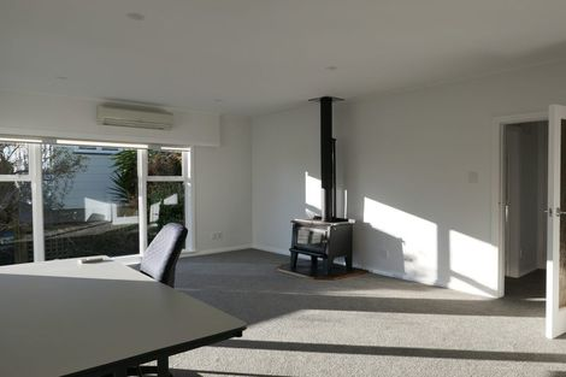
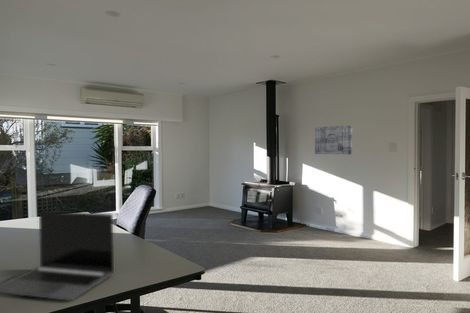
+ laptop (53, 251)
+ wall art (332, 140)
